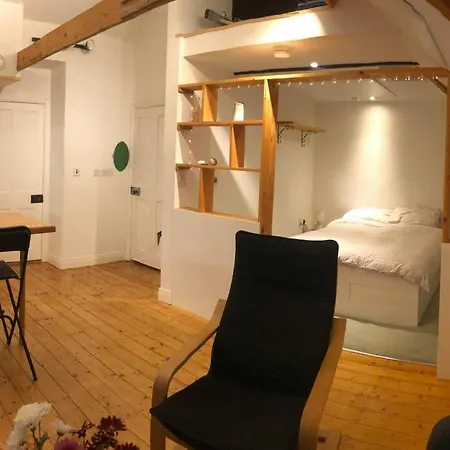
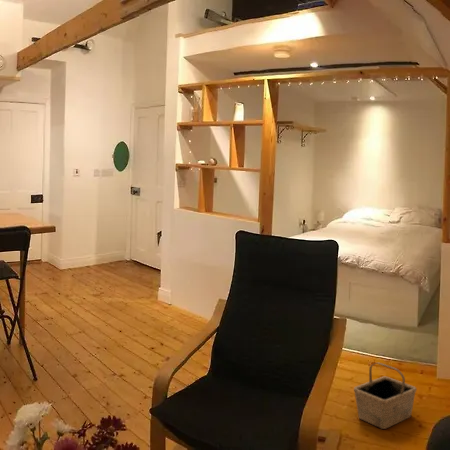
+ basket (385, 391)
